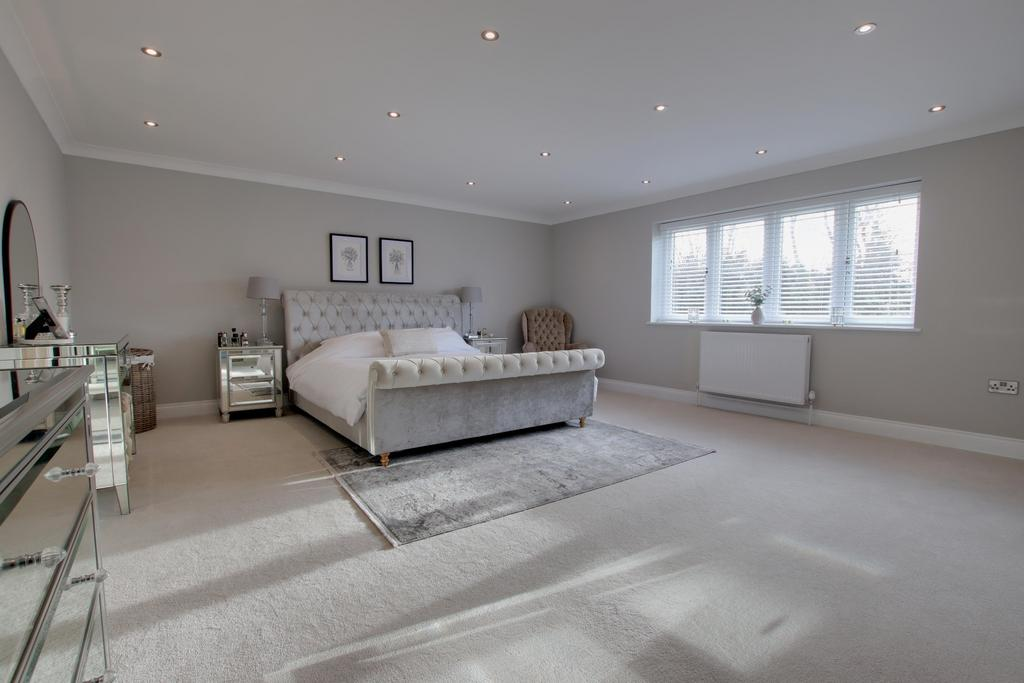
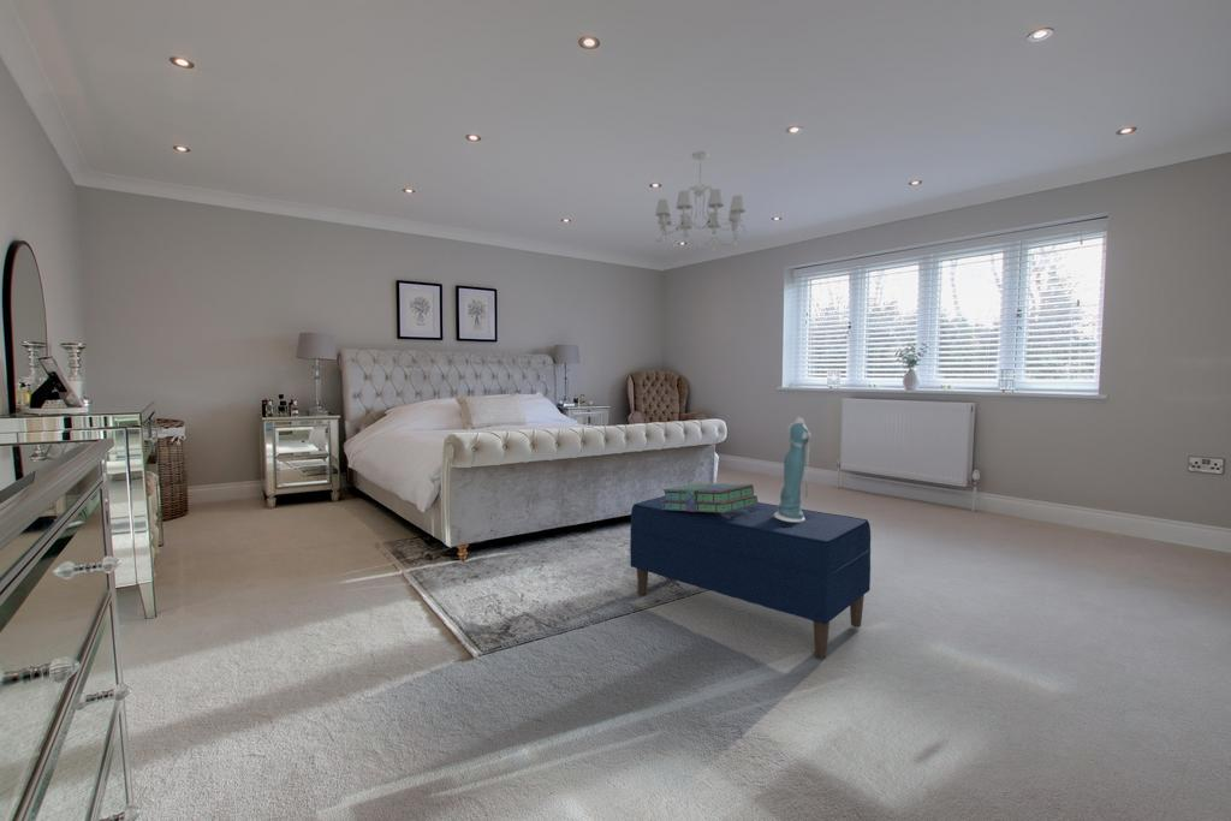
+ bench (742, 560)
+ dress (790, 468)
+ chandelier (696, 201)
+ stack of books (708, 501)
